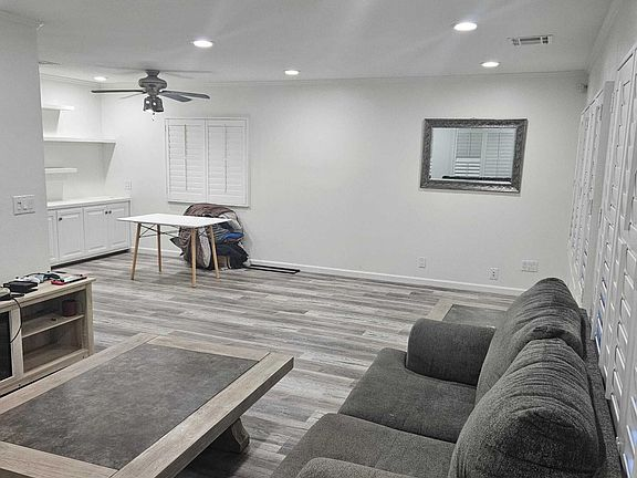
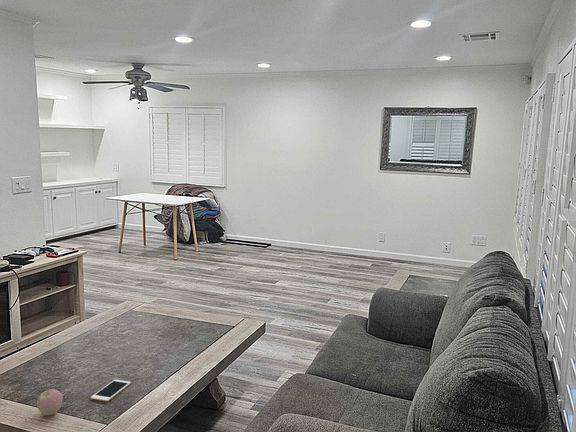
+ cell phone (111, 389)
+ apple (50, 401)
